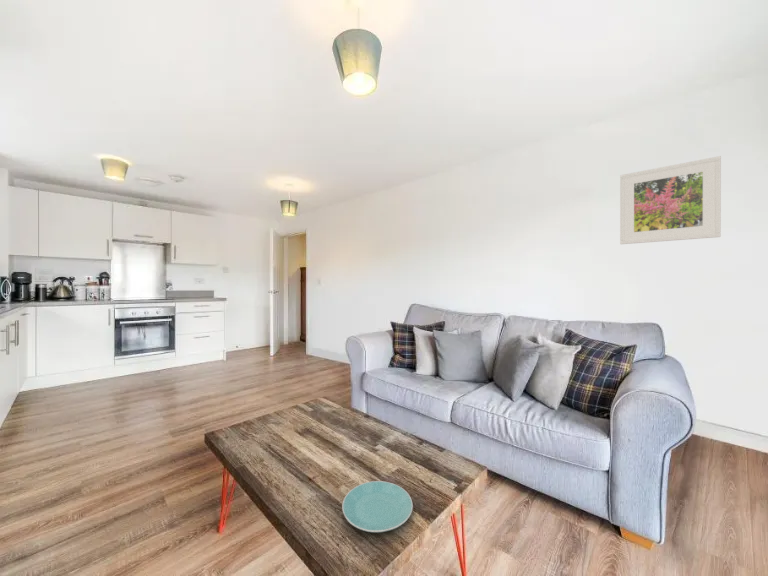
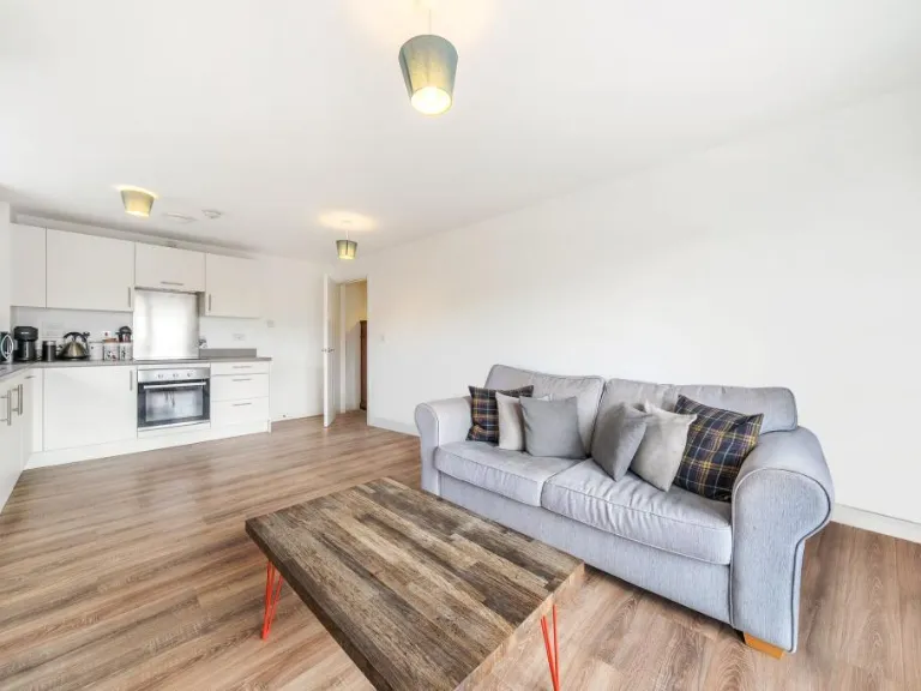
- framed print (666, 203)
- plate (377, 507)
